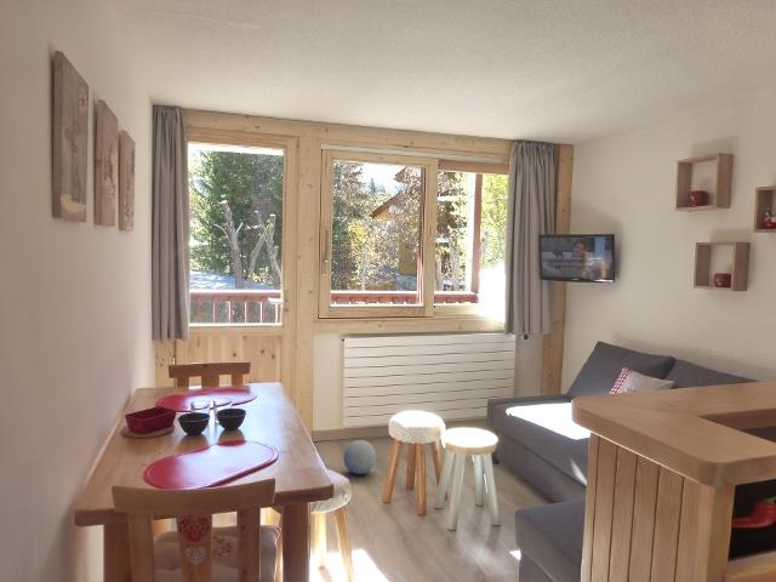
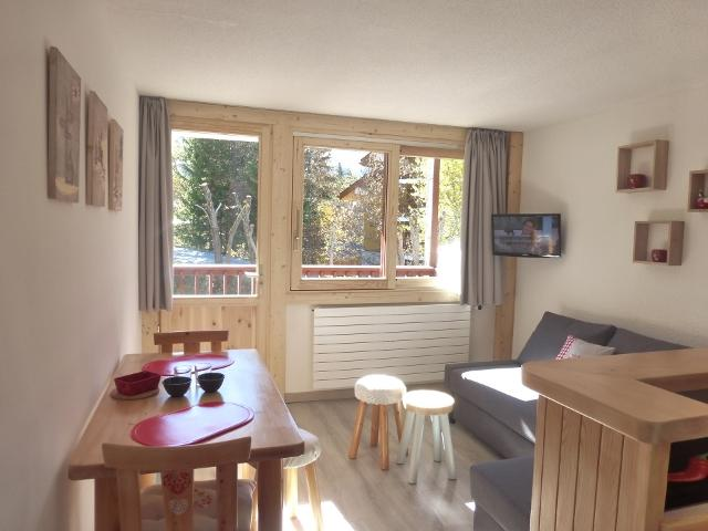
- ball (359, 456)
